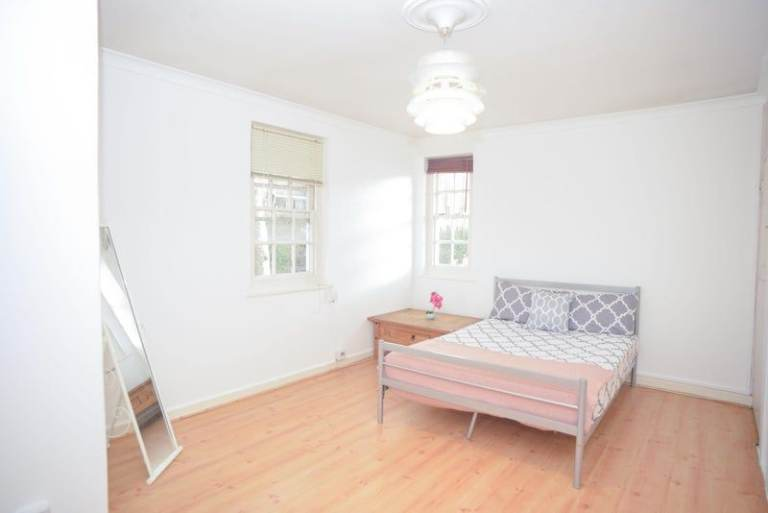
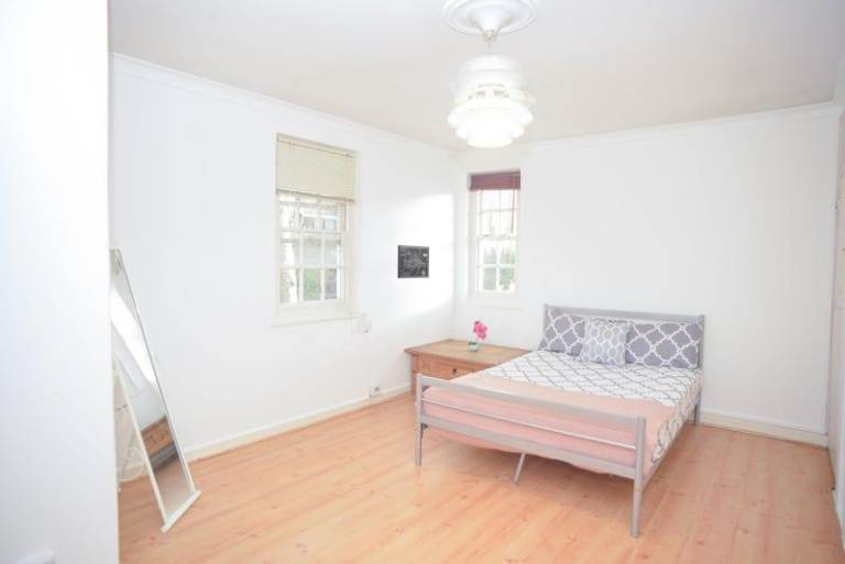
+ wall art (414, 262)
